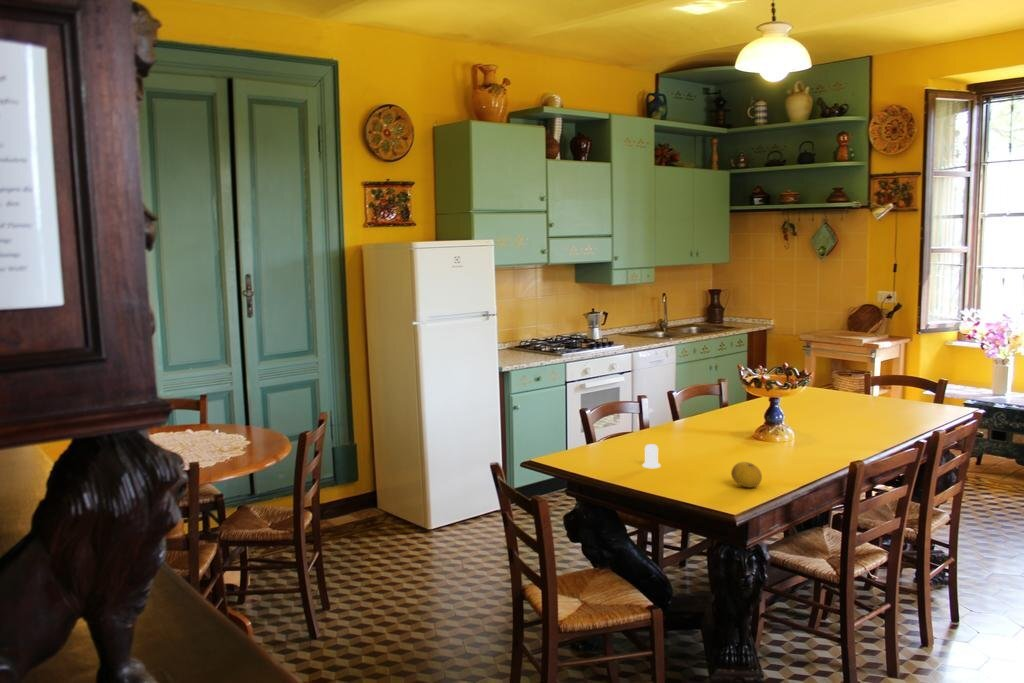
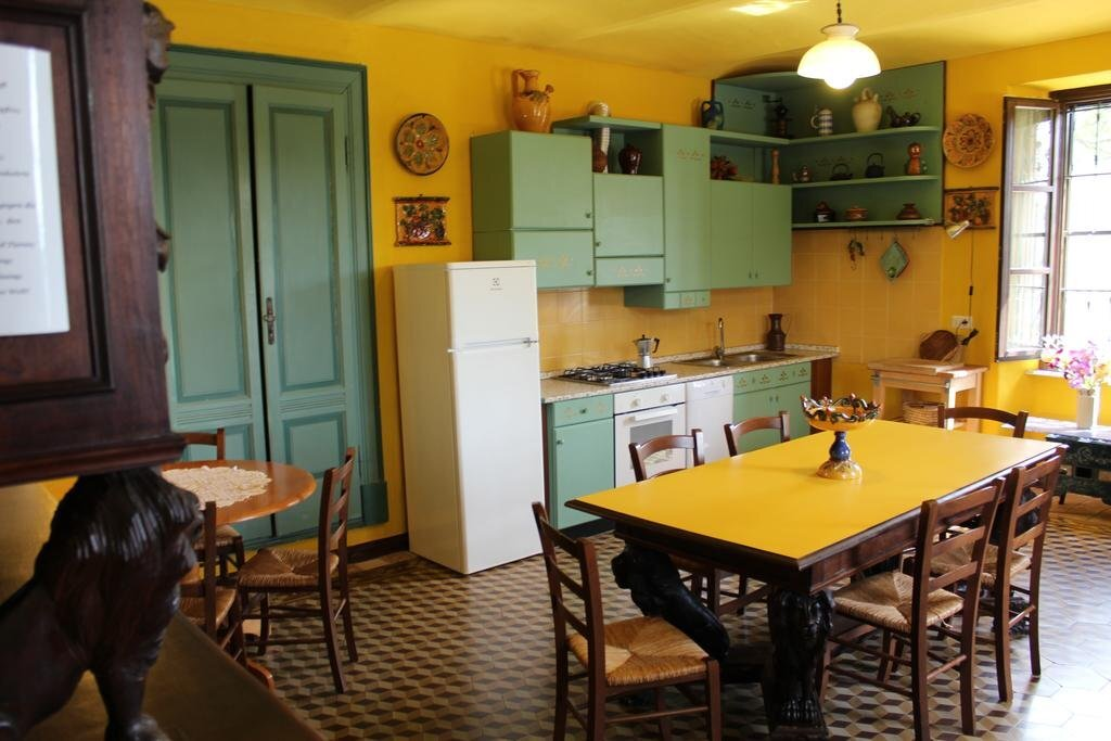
- salt shaker (651, 455)
- fruit (746, 474)
